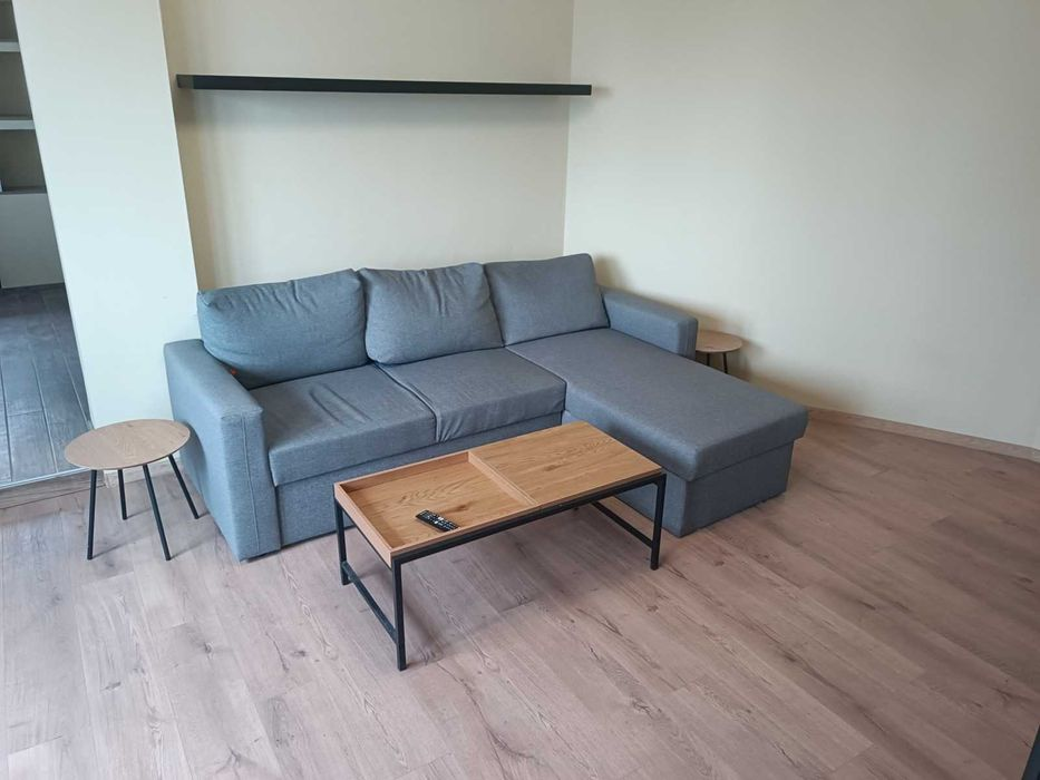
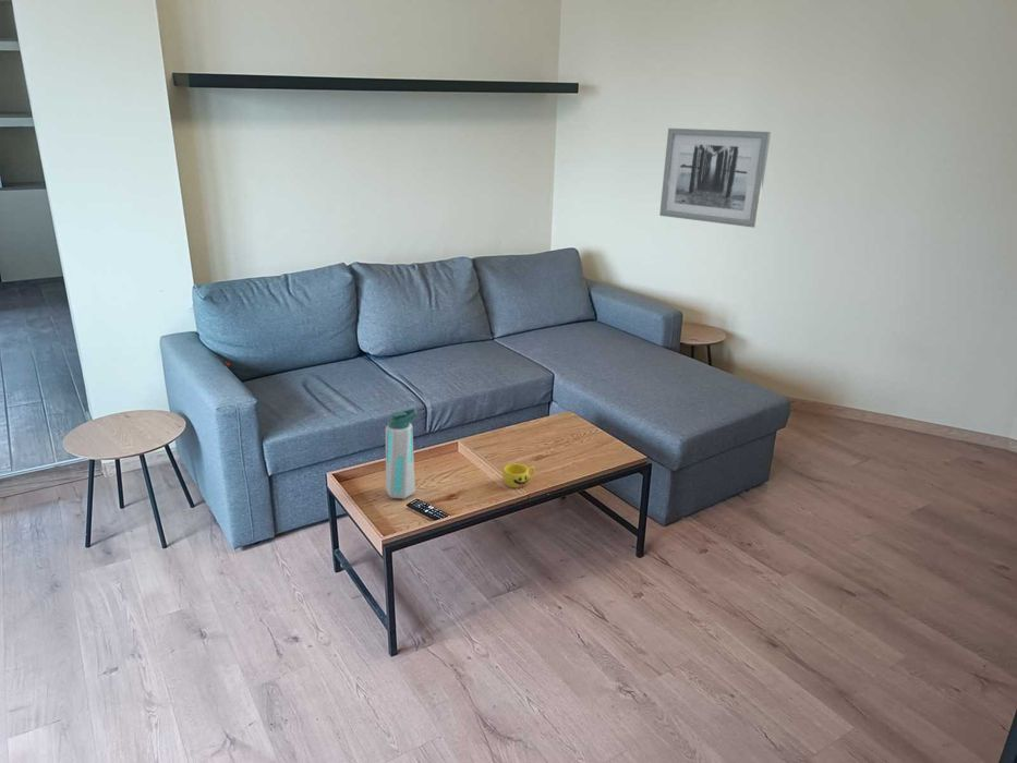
+ wall art (711, 175)
+ water bottle (401, 452)
+ cup (519, 475)
